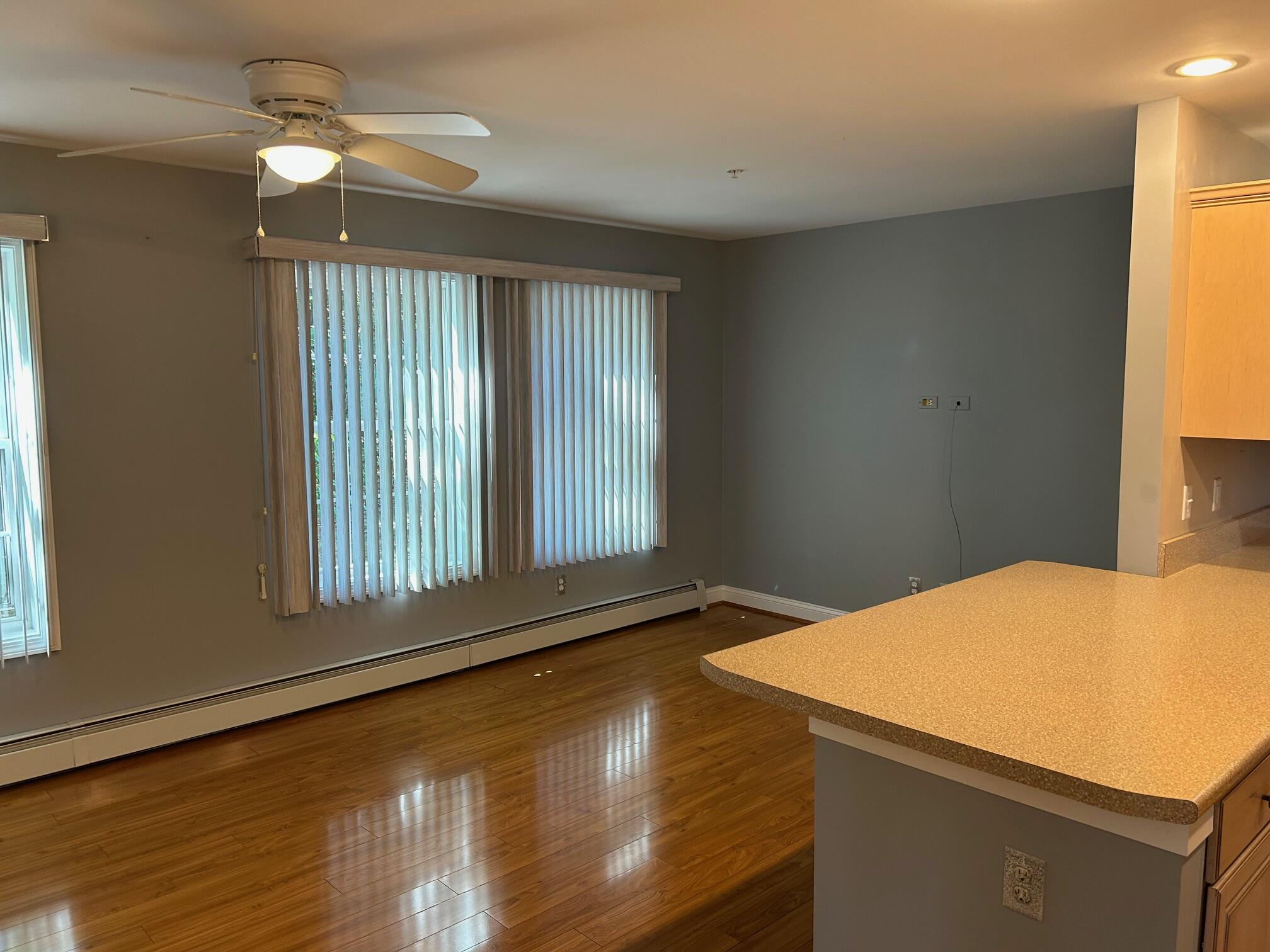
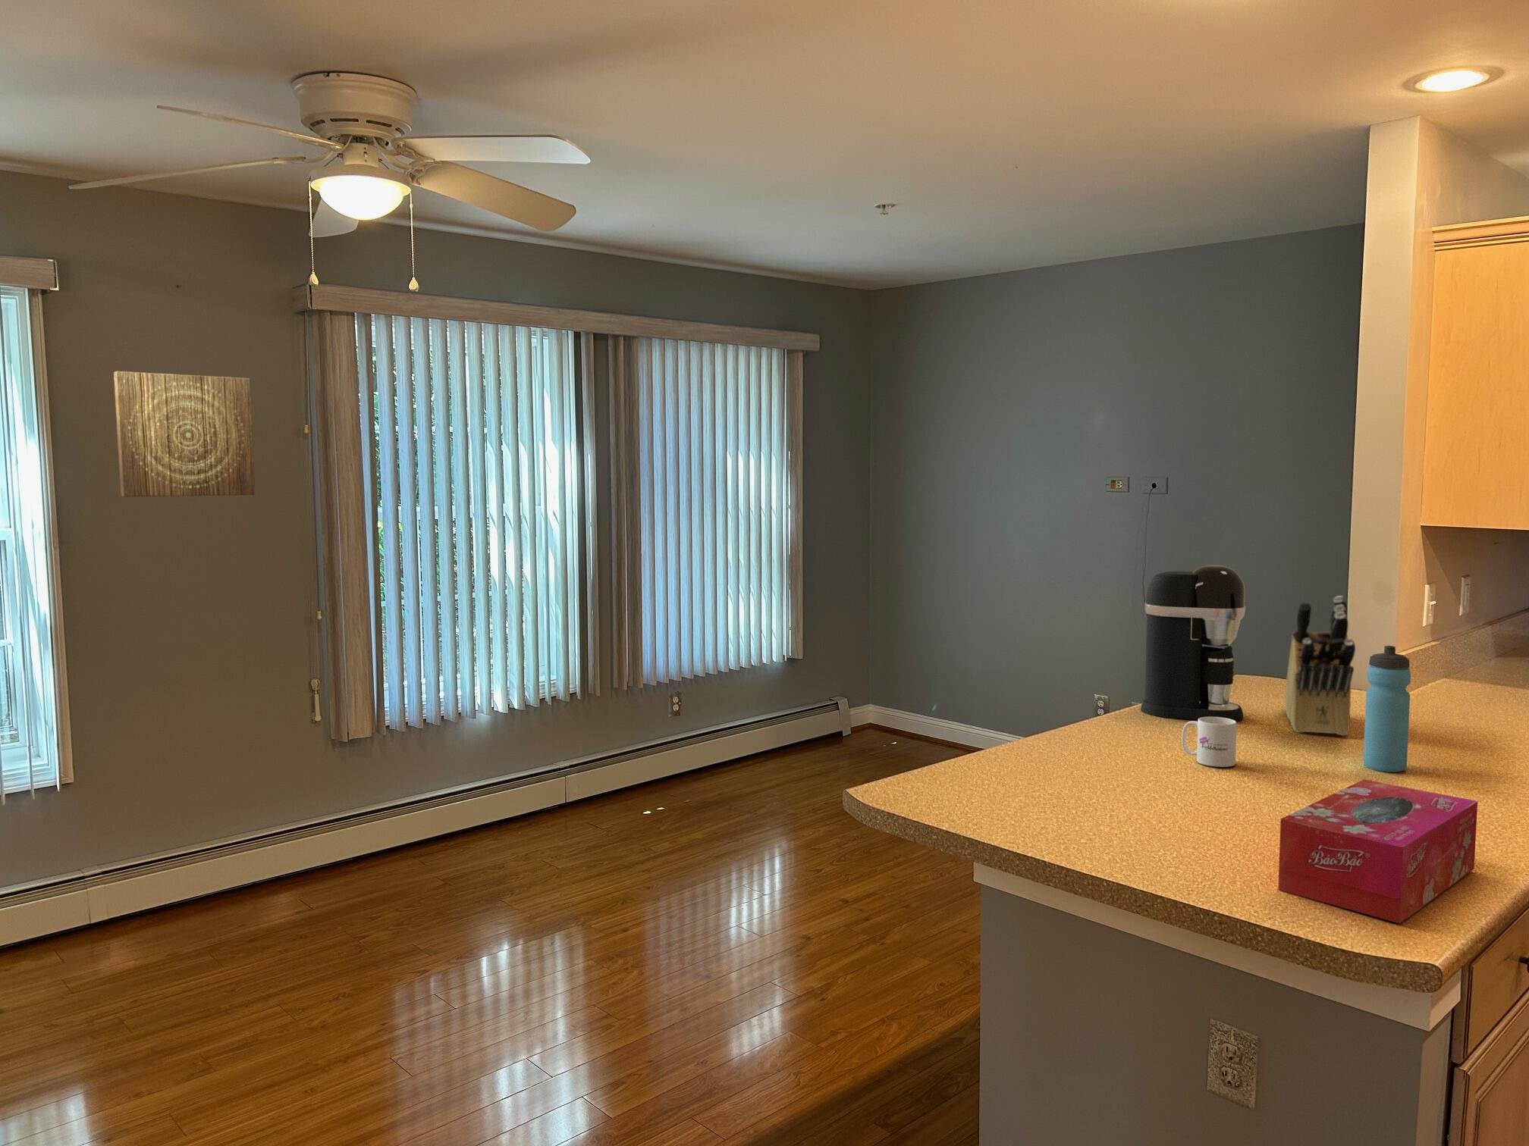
+ knife block (1320, 658)
+ wall art (187, 436)
+ coffee maker (1193, 639)
+ water bottle (1387, 707)
+ tissue box (1380, 844)
+ mug (1209, 740)
